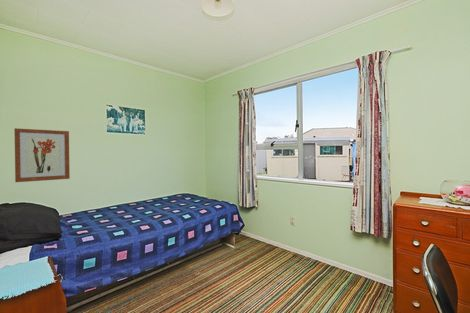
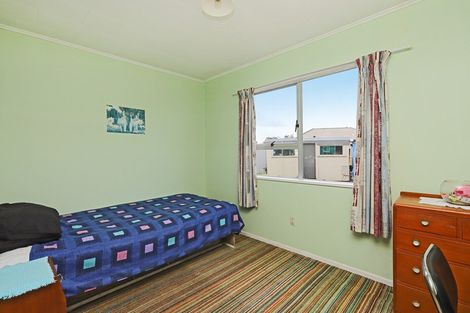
- wall art (43, 155)
